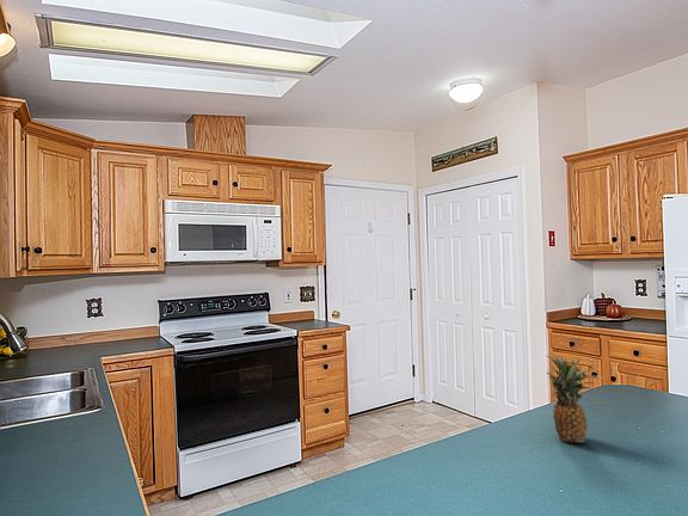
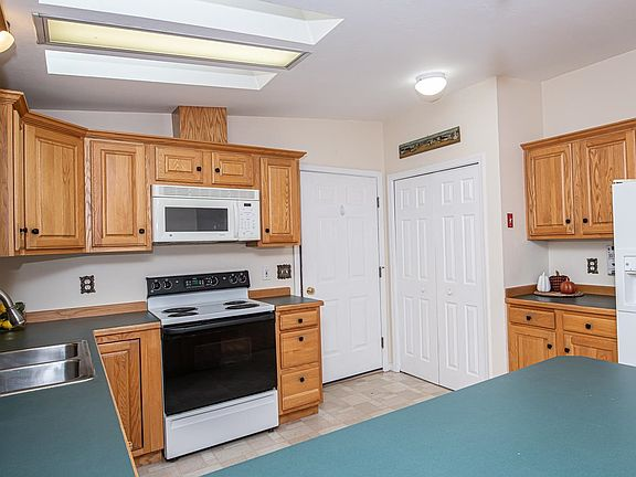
- fruit (572, 398)
